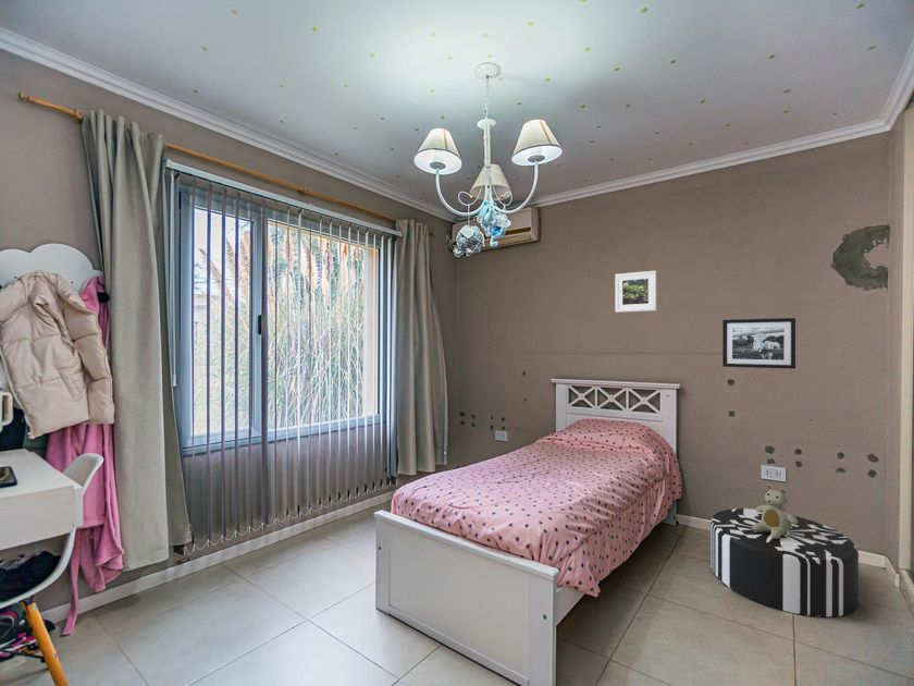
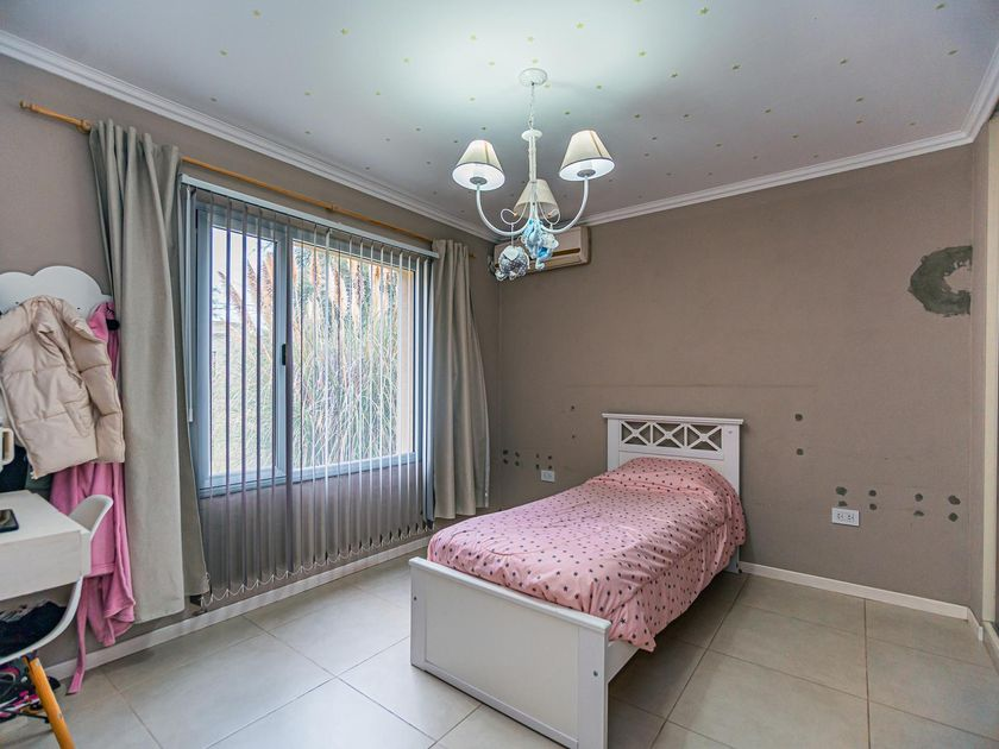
- picture frame (757, 343)
- pouf (778, 556)
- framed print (634, 292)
- stuffed bear (771, 510)
